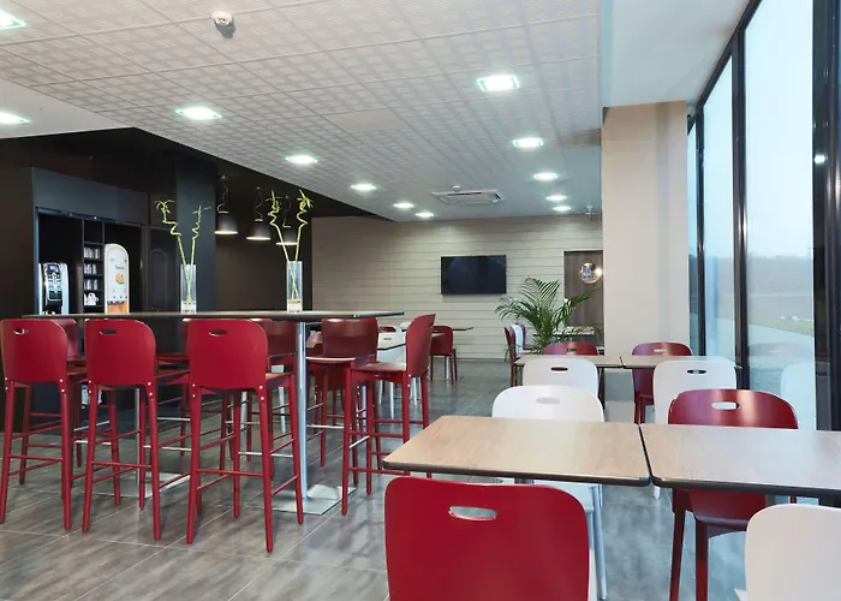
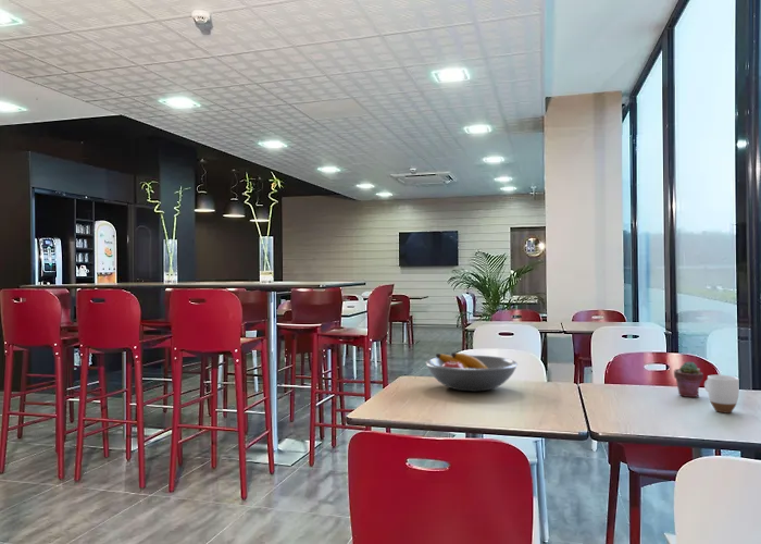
+ mug (719, 393)
+ potted succulent (688, 378)
+ fruit bowl (471, 371)
